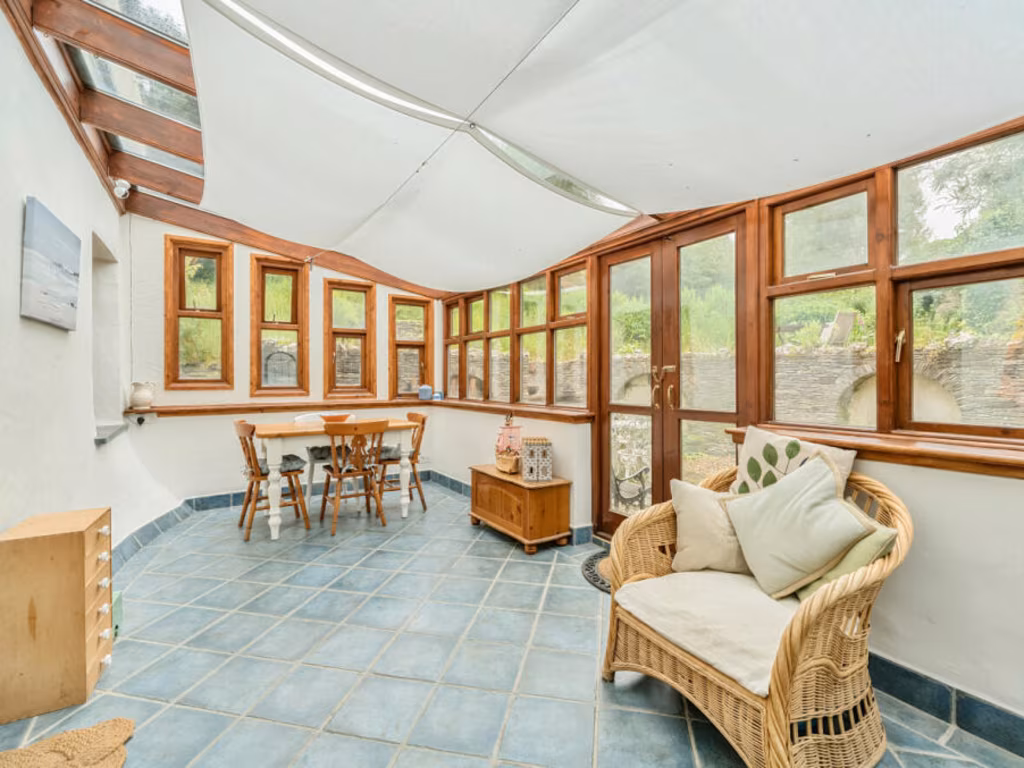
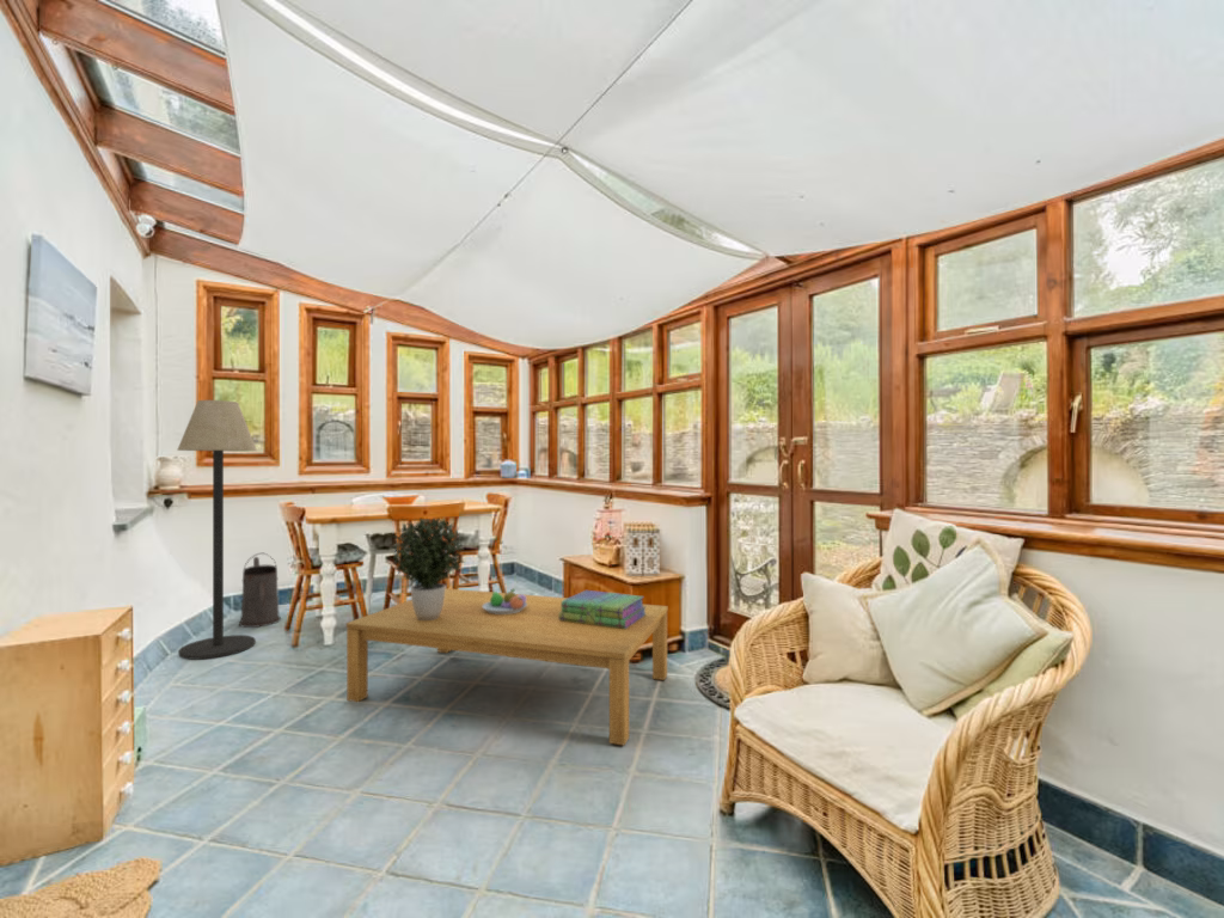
+ potted plant (429, 567)
+ watering can (258, 585)
+ fruit bowl (504, 599)
+ stack of books (602, 607)
+ coffee table (515, 650)
+ floor lamp (218, 525)
